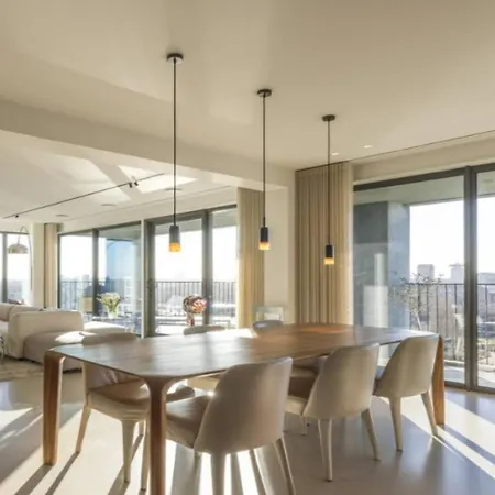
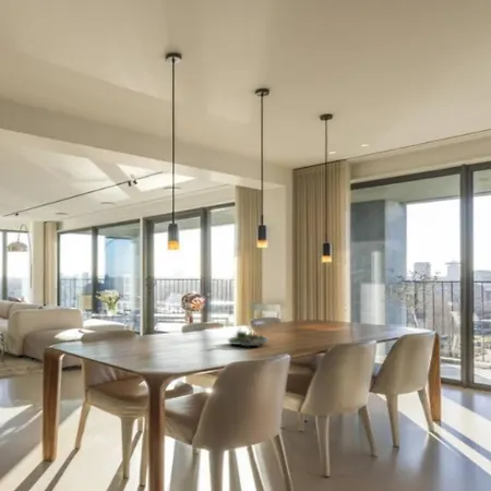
+ succulent planter (248, 336)
